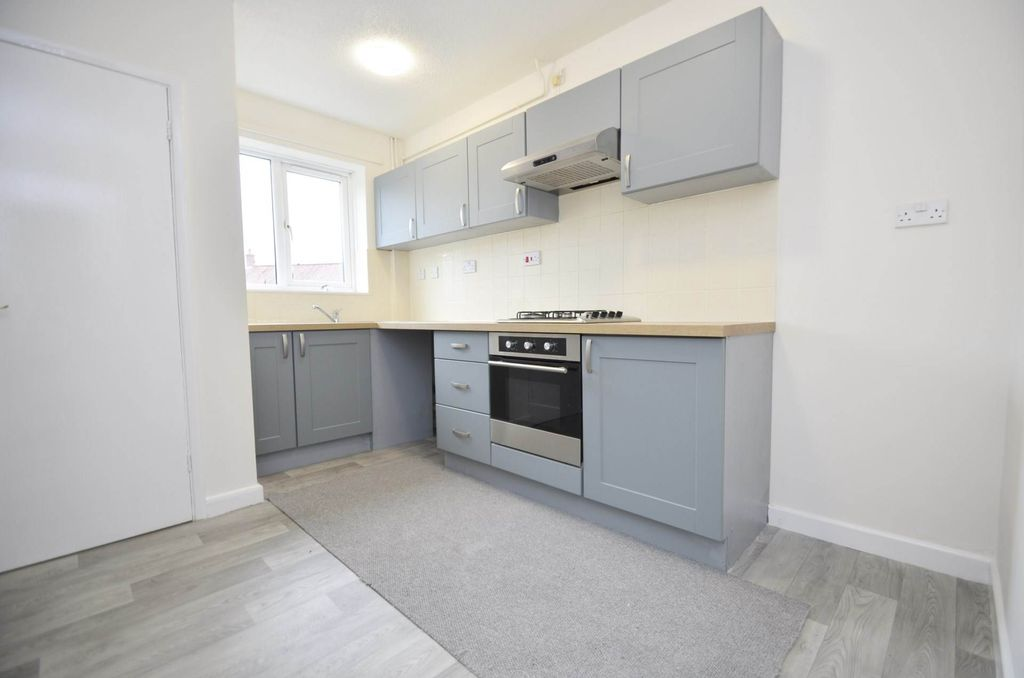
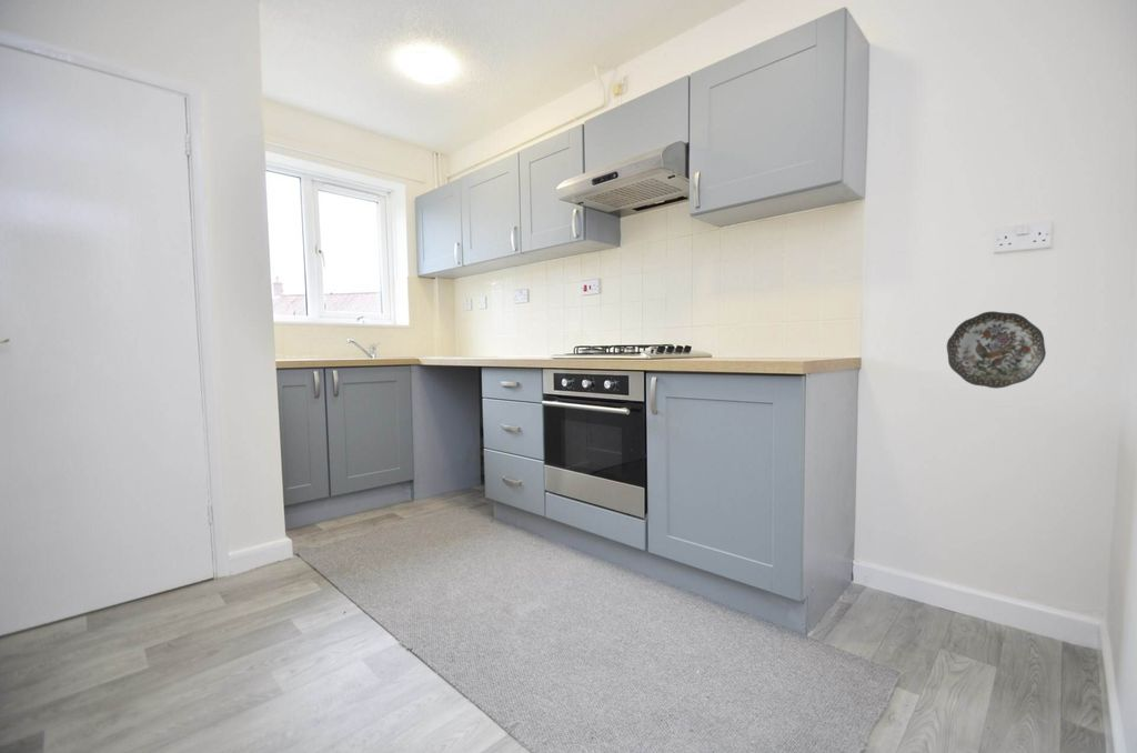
+ decorative plate (994, 349)
